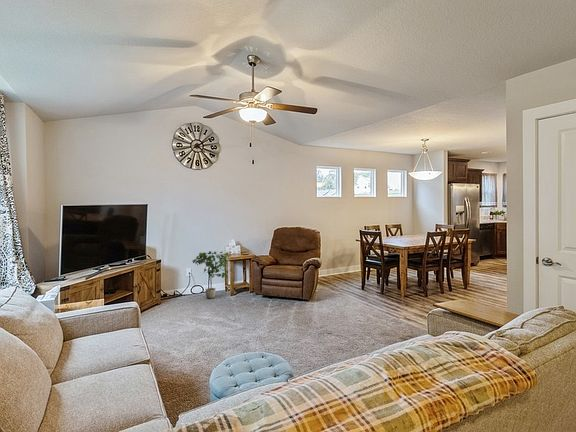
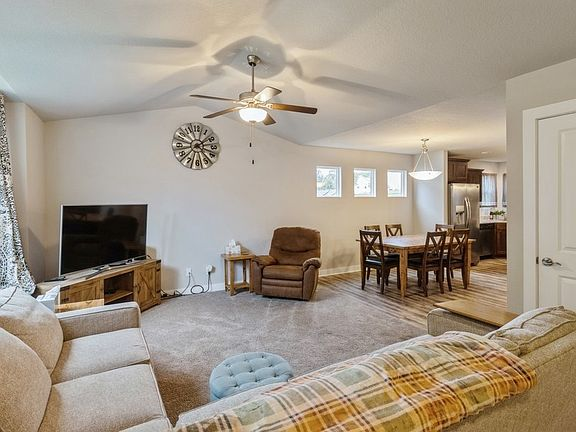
- potted plant (210, 274)
